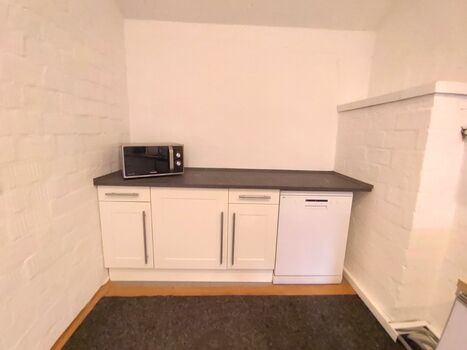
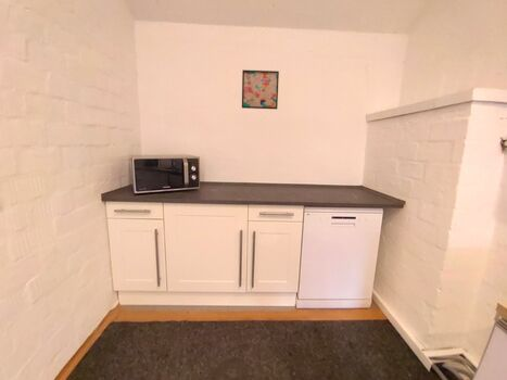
+ wall art (259, 89)
